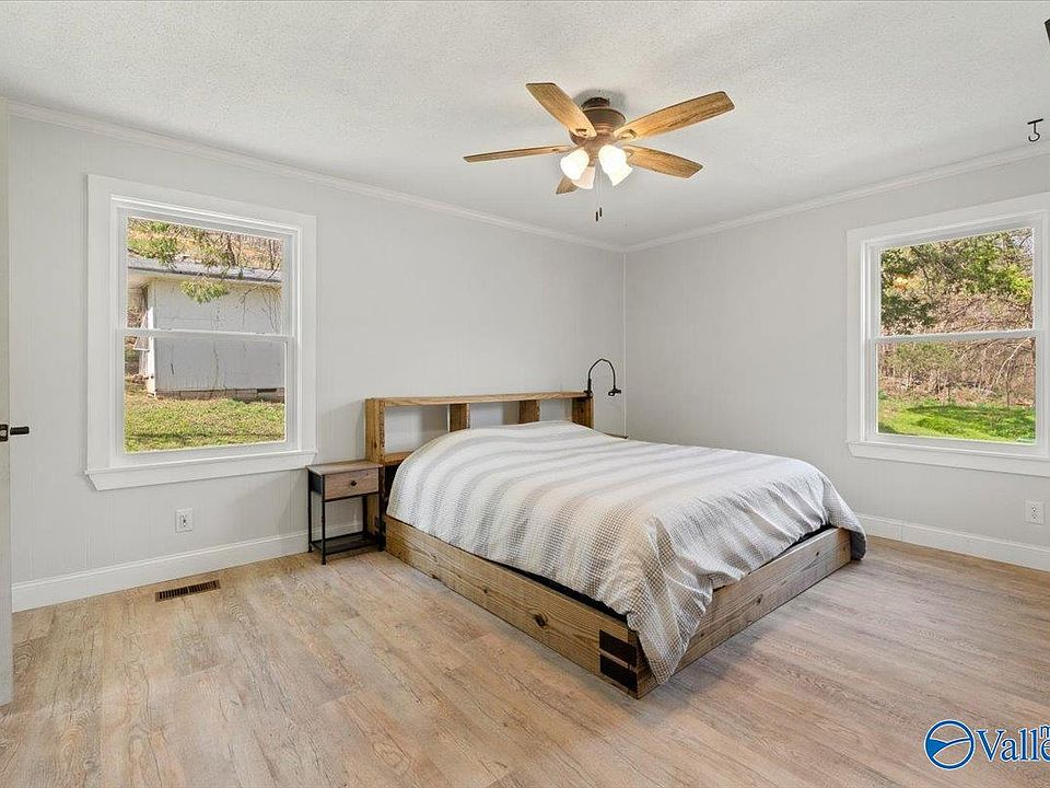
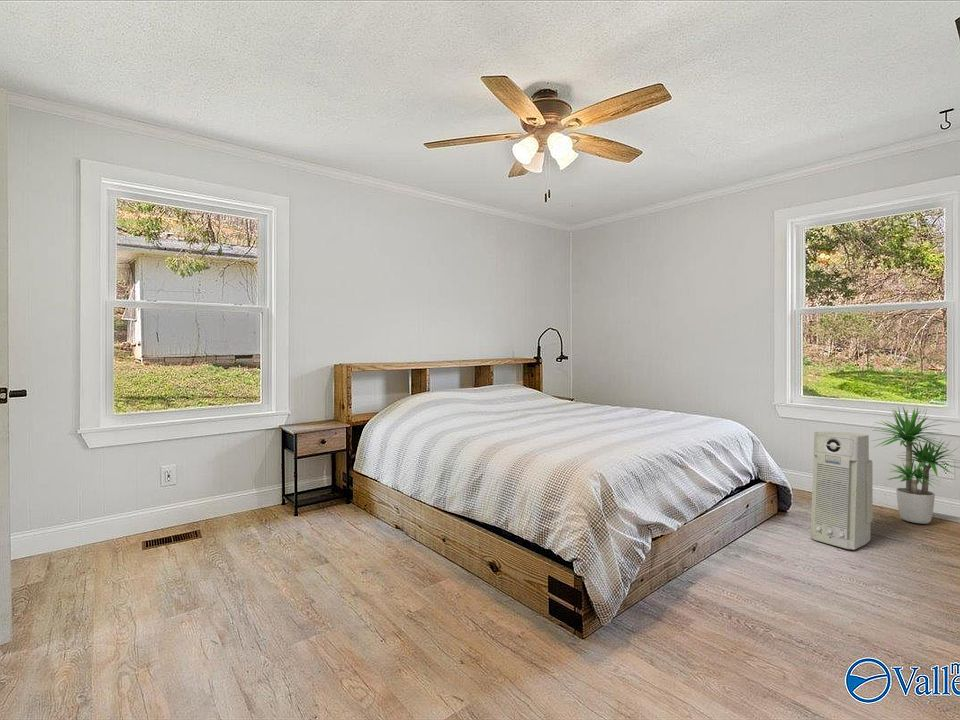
+ potted plant (914, 464)
+ air purifier (843, 485)
